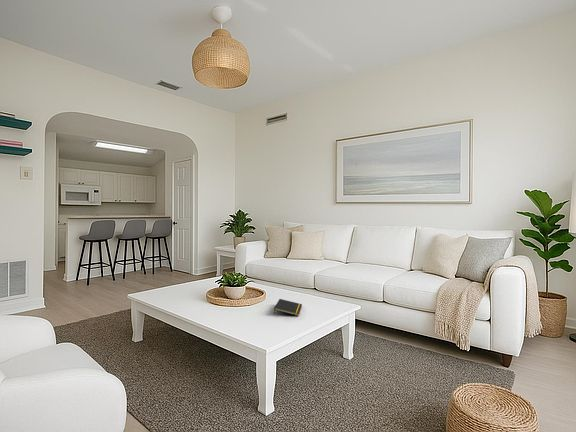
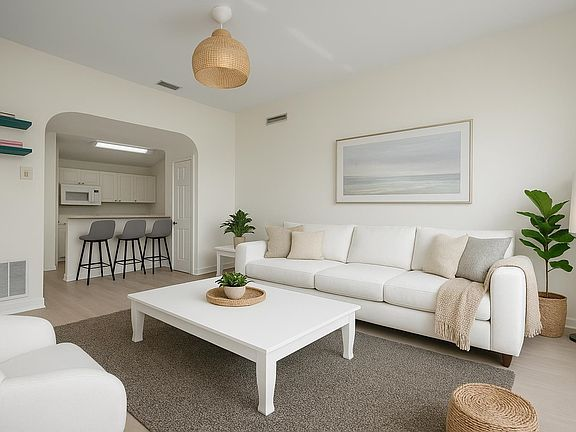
- notepad (288, 306)
